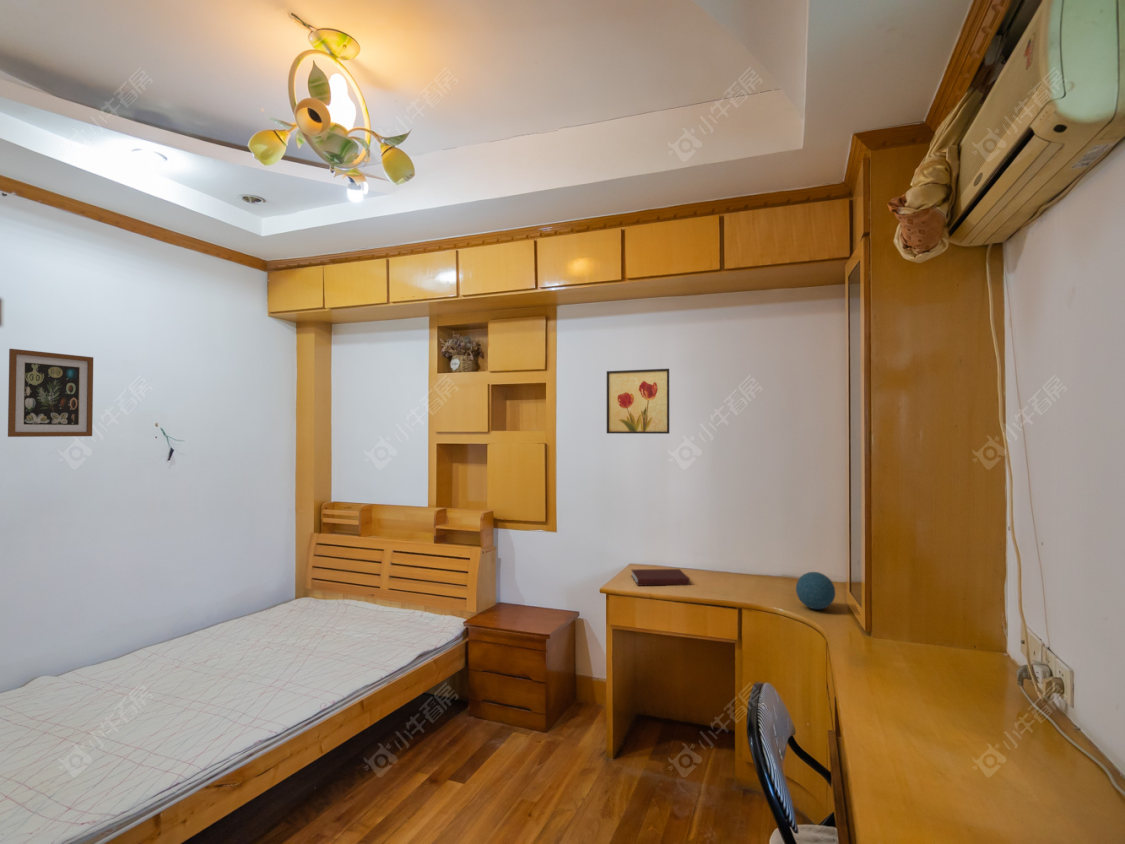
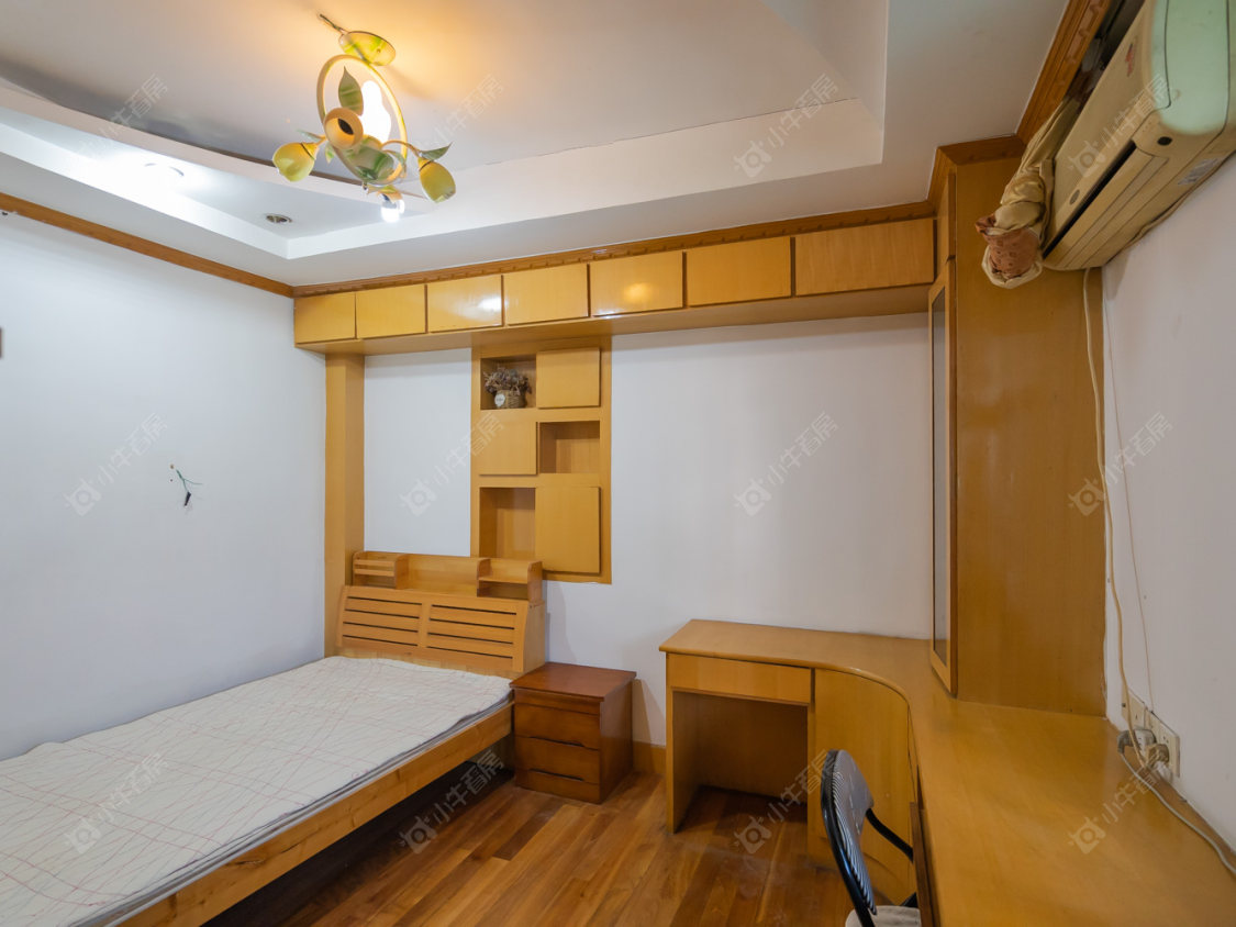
- wall art (637, 401)
- notebook (659, 577)
- wall art (52, 394)
- decorative orb (815, 590)
